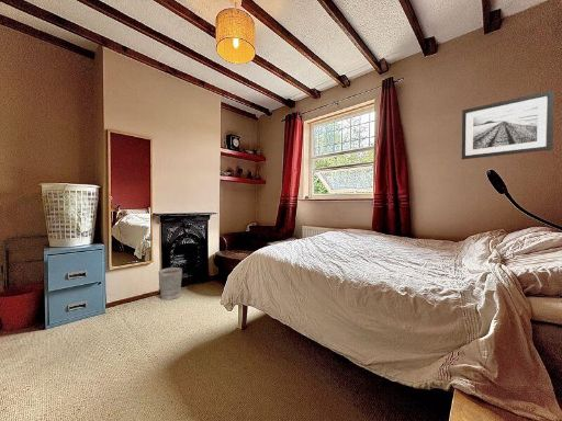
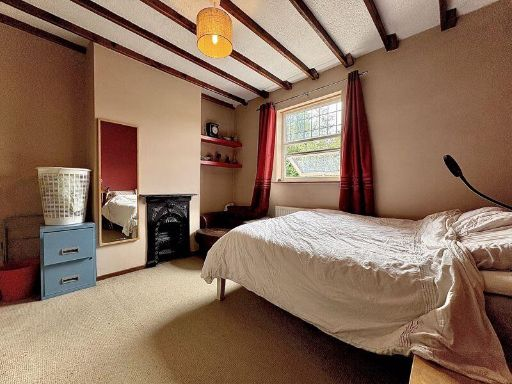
- wall art (503, 128)
- wastebasket (170, 284)
